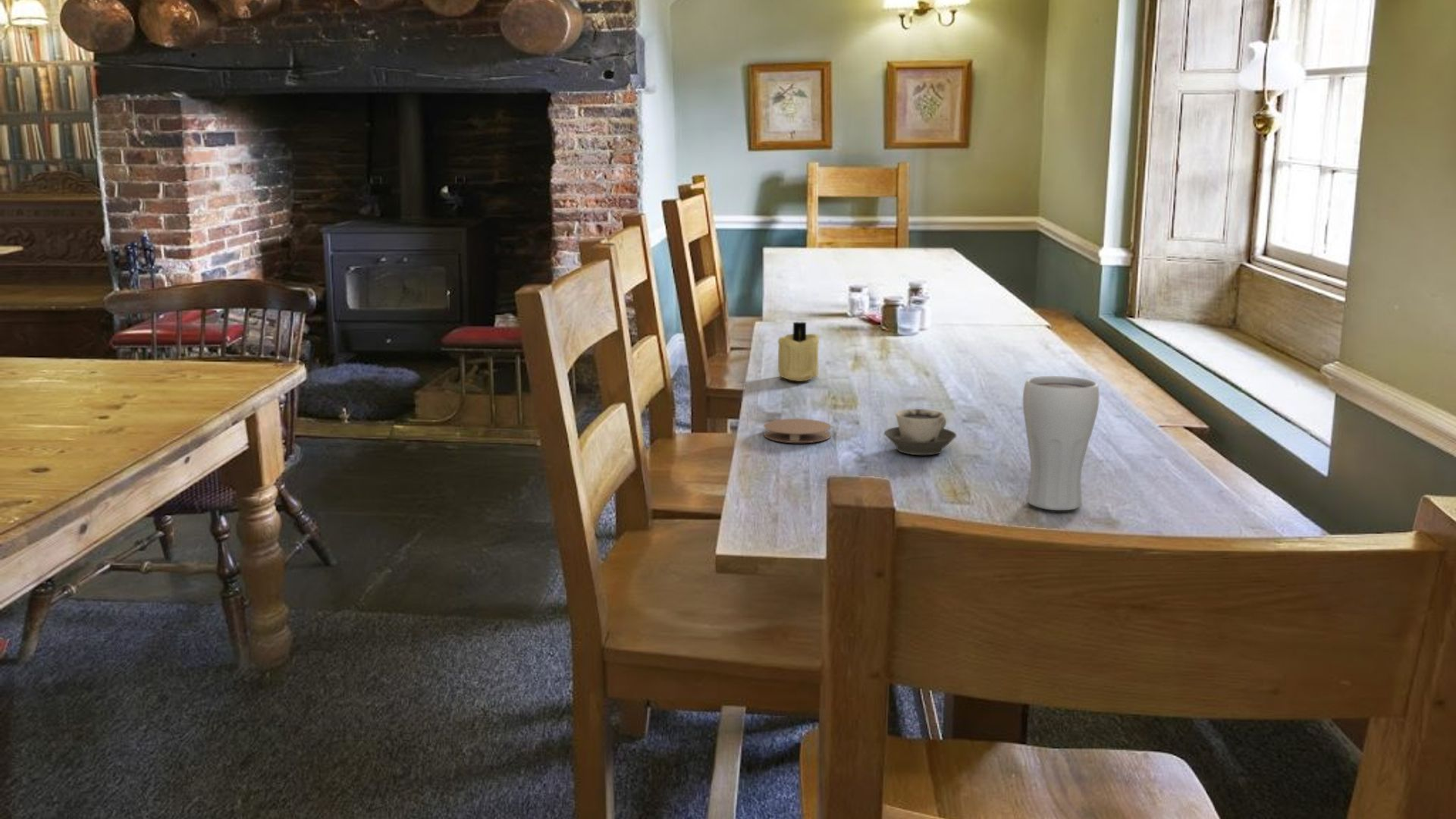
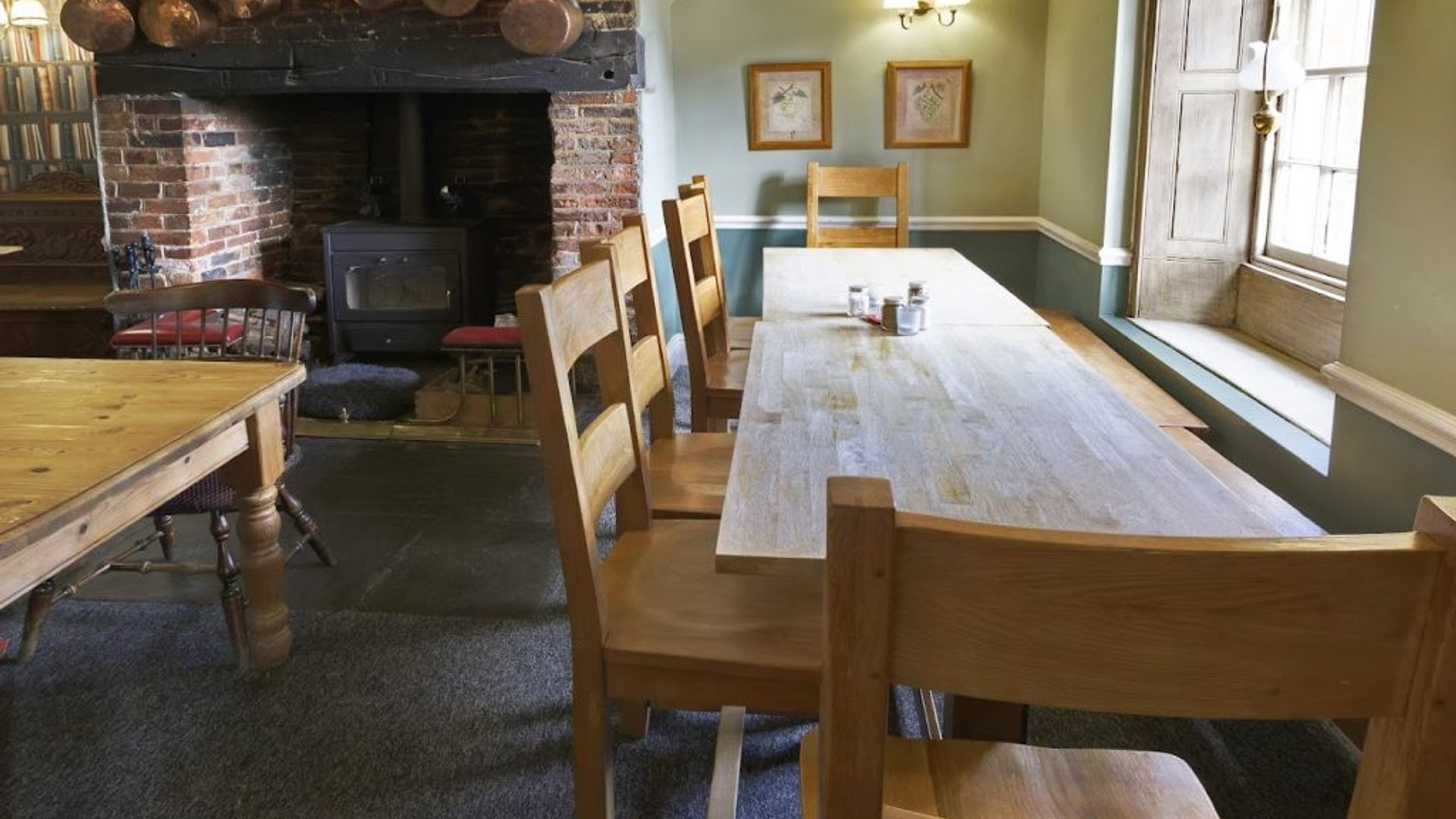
- coaster (797, 430)
- candle (797, 350)
- drinking glass (1057, 444)
- cup (920, 431)
